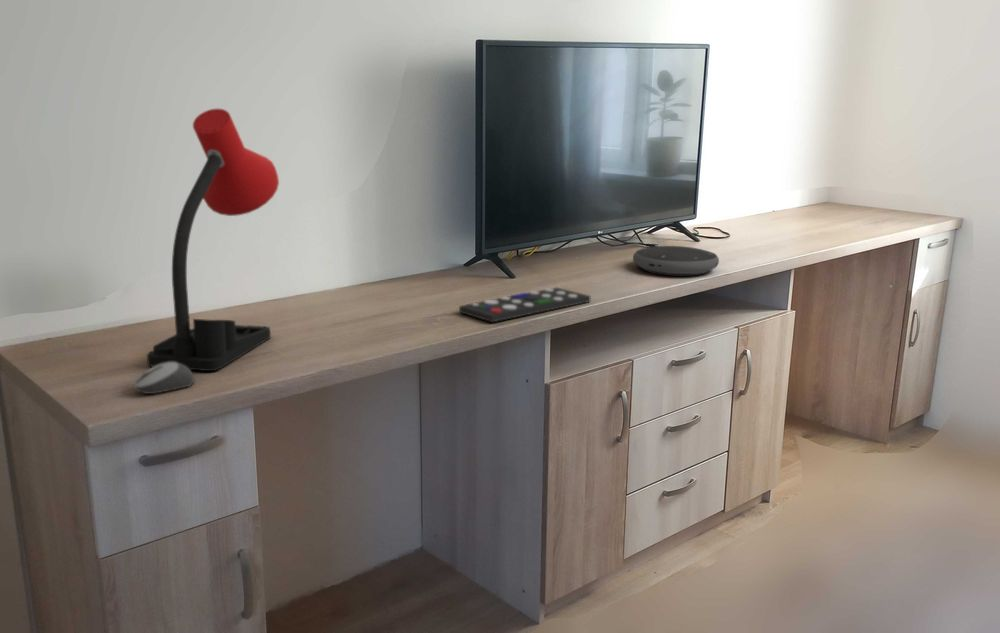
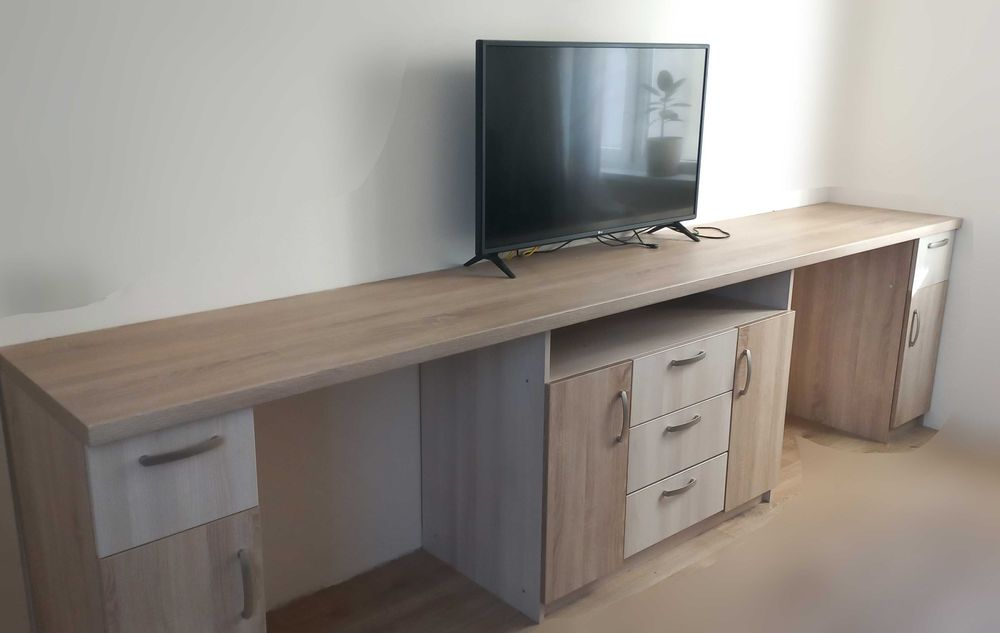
- remote control (526, 302)
- computer mouse (163, 376)
- desk lamp (220, 214)
- speaker (677, 258)
